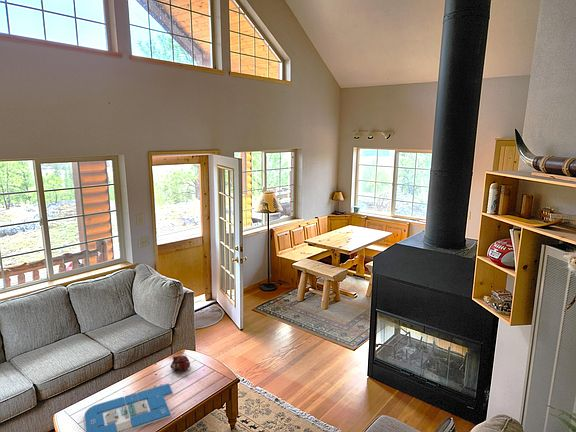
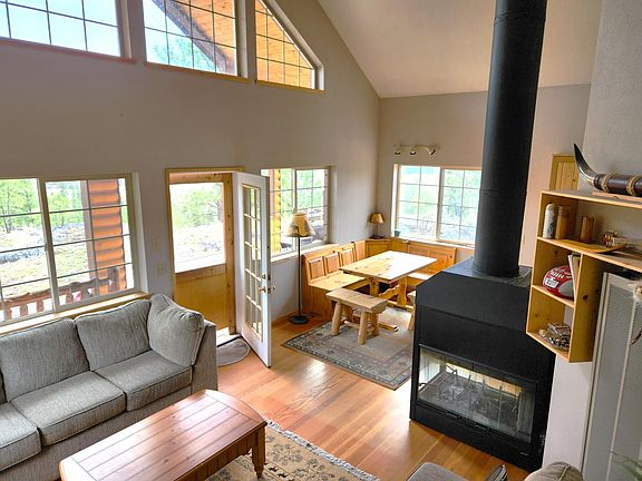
- teapot (181, 362)
- board game (132, 408)
